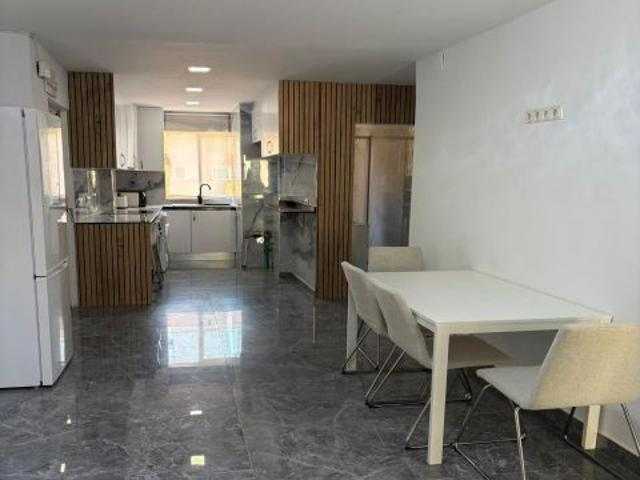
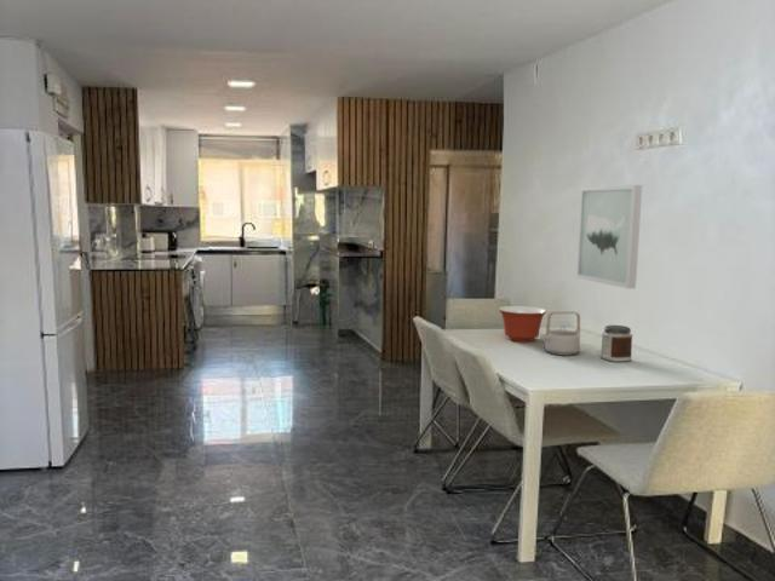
+ jar (616, 343)
+ wall art (605, 235)
+ mixing bowl (522, 324)
+ teapot (559, 332)
